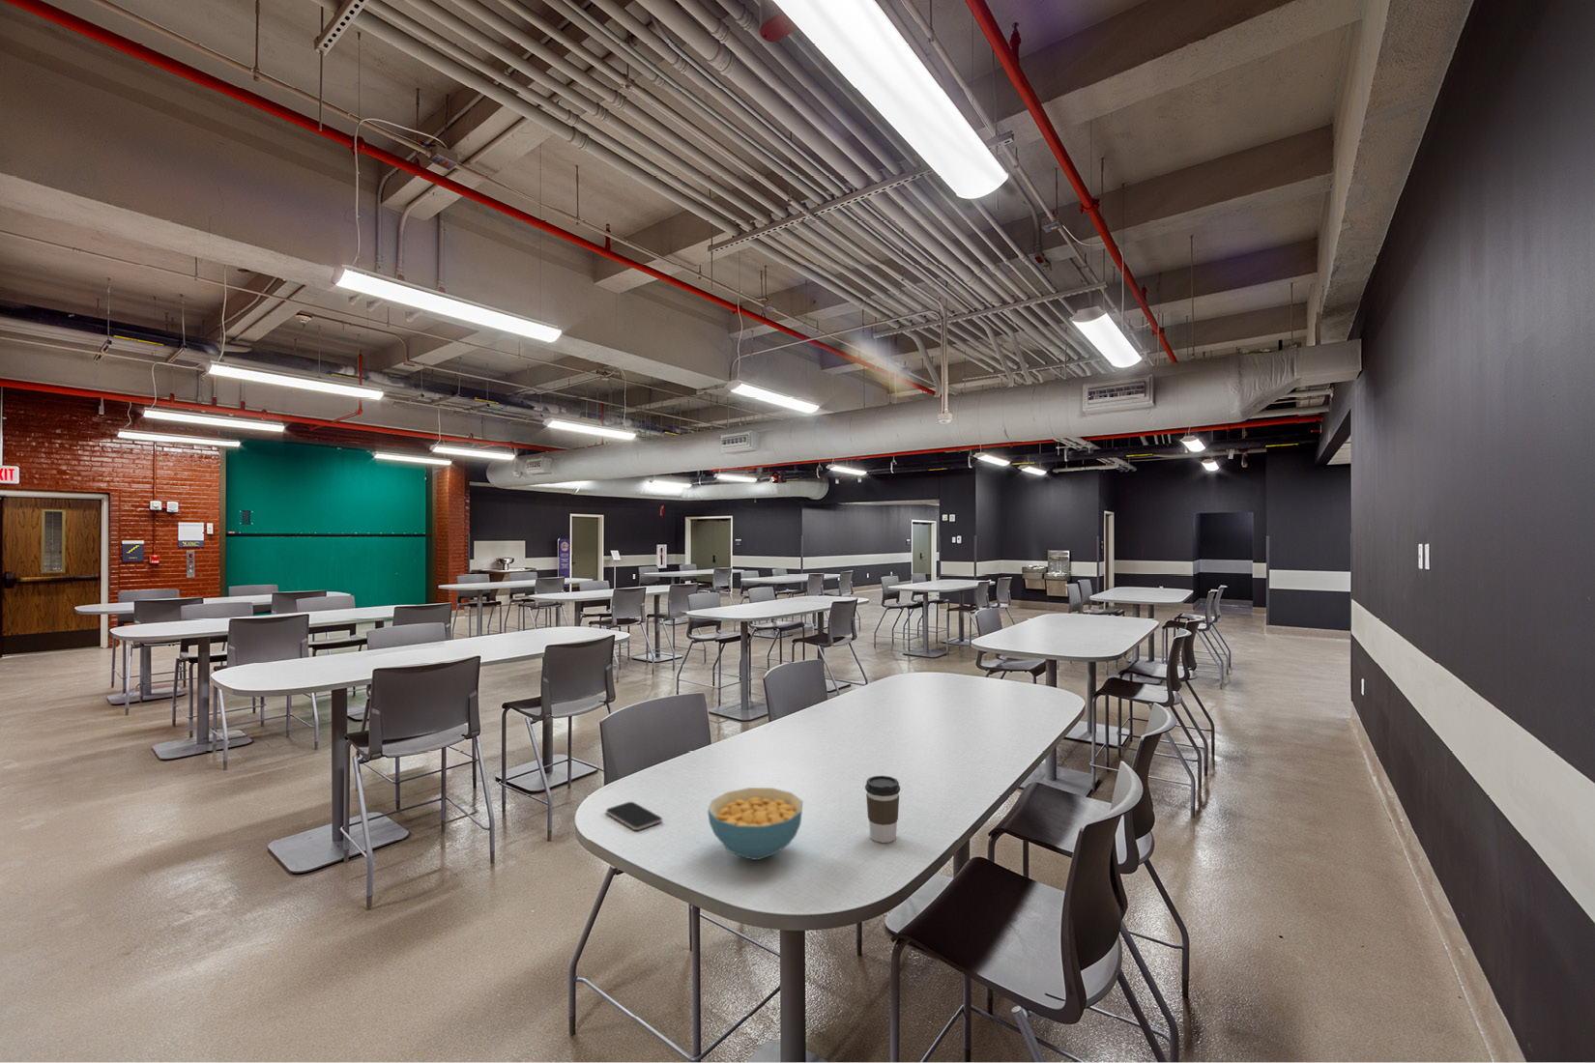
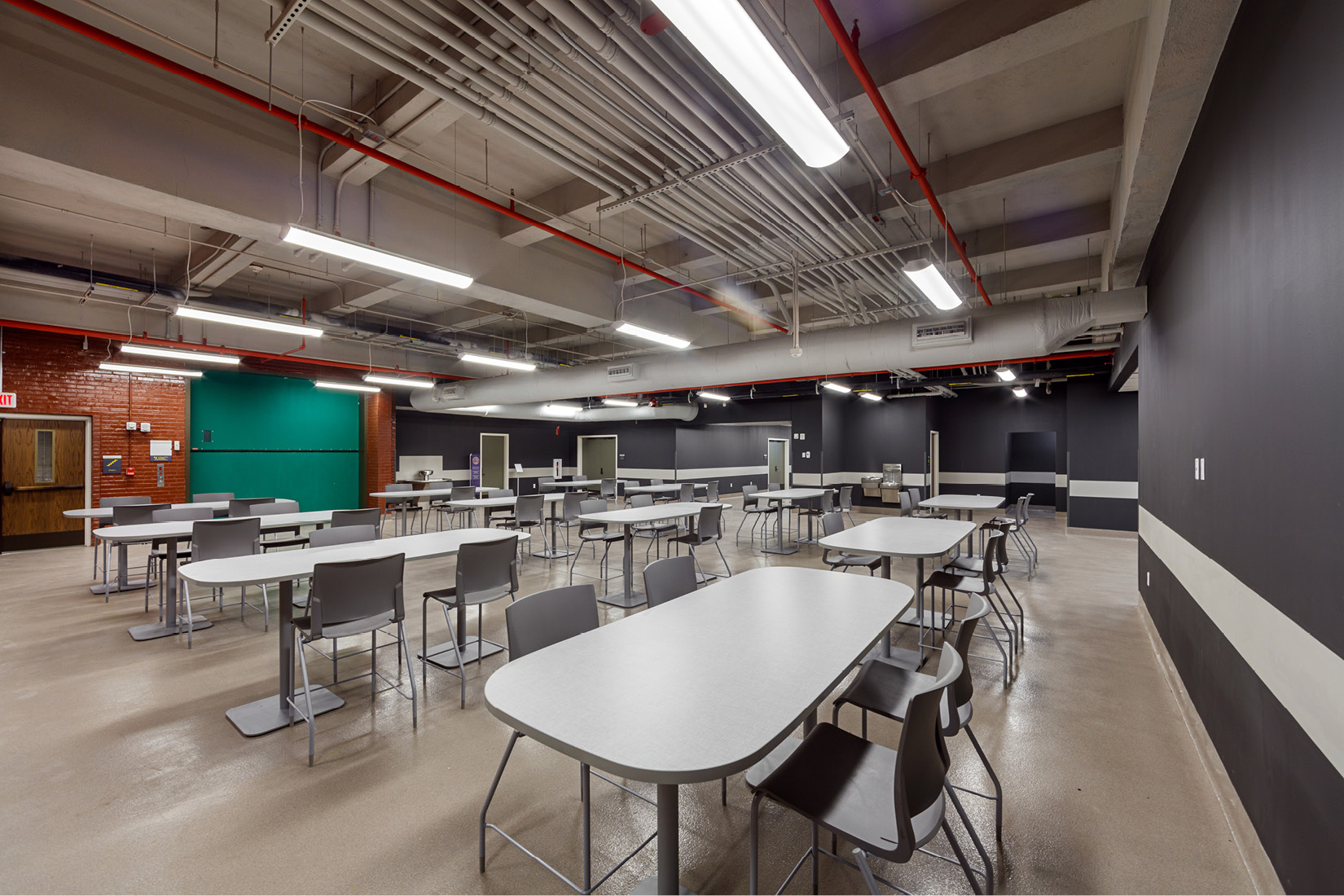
- smartphone (634, 815)
- cereal bowl (756, 829)
- coffee cup (883, 809)
